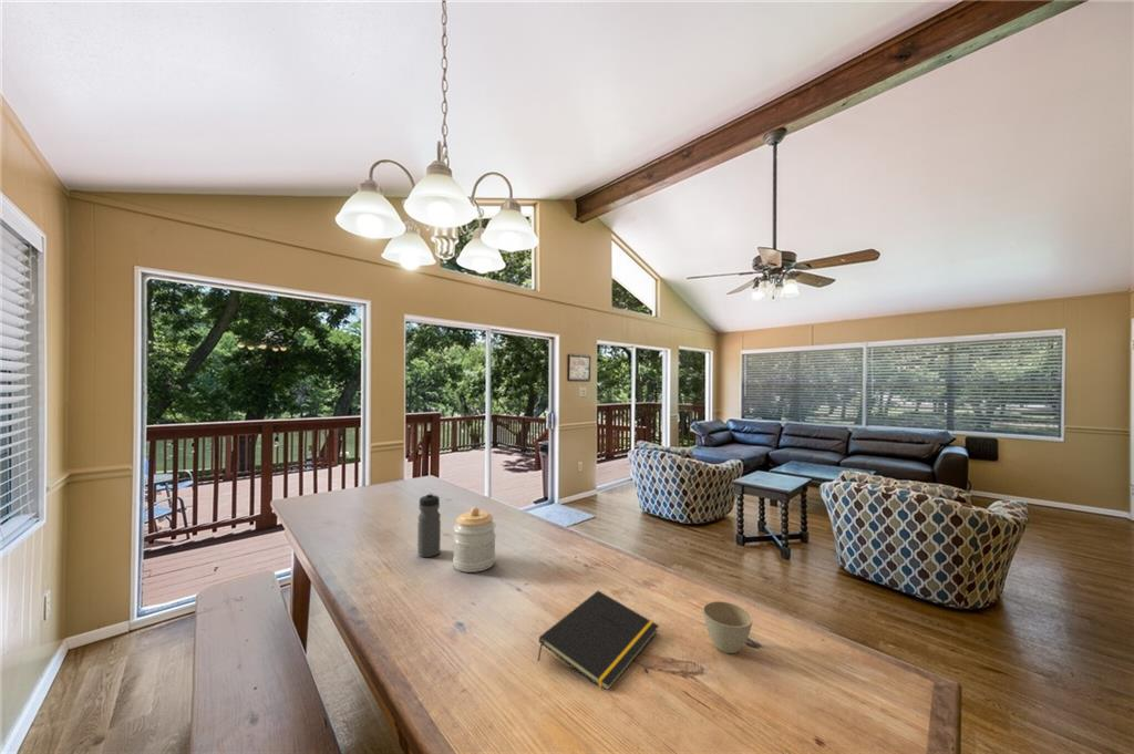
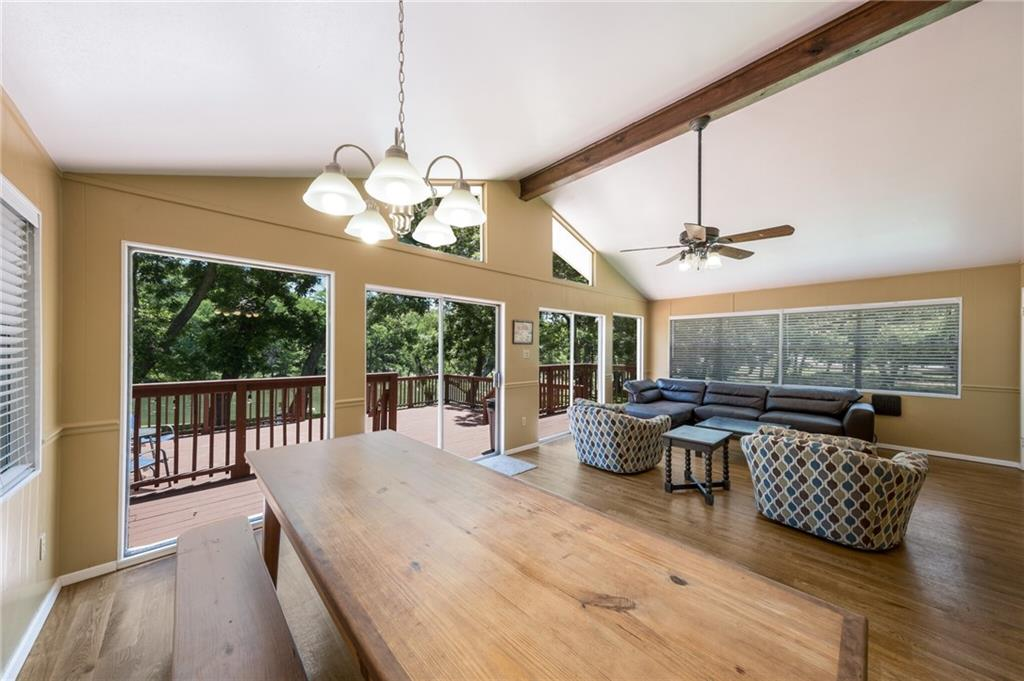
- jar (474, 535)
- flower pot (726, 629)
- notepad (601, 633)
- water bottle (429, 523)
